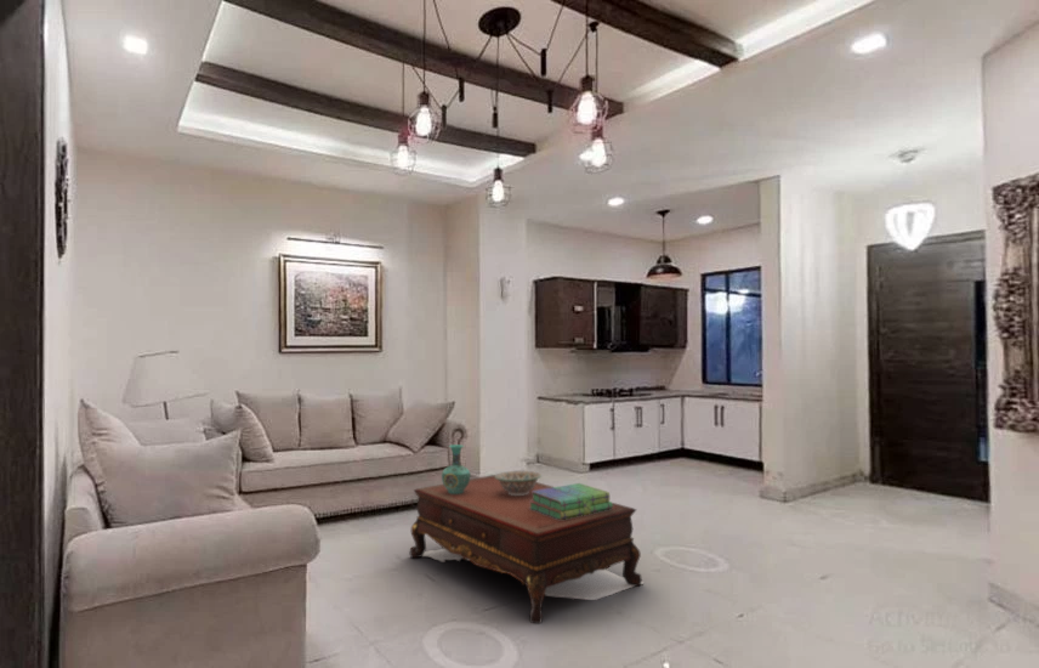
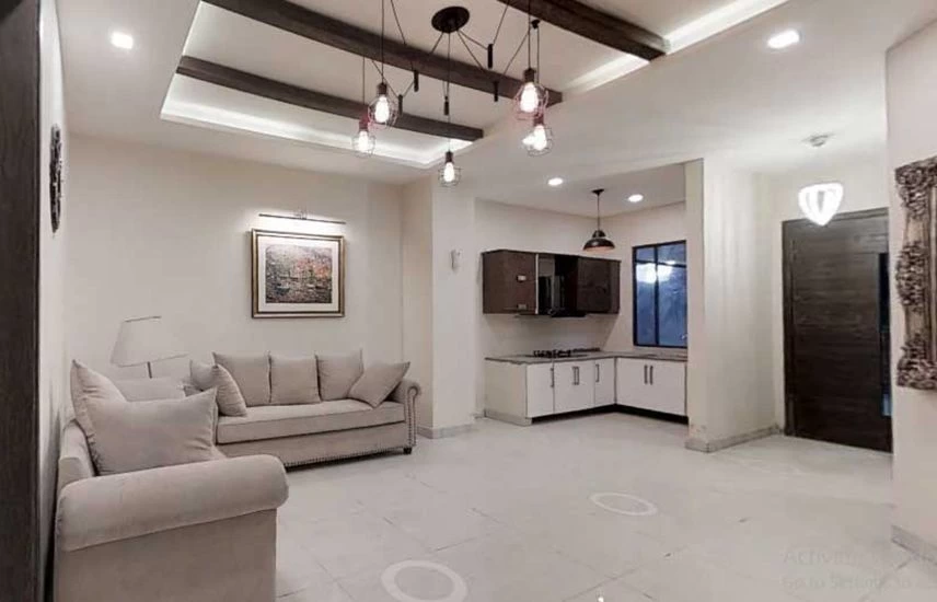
- vase (455, 469)
- coffee table (518, 532)
- stack of books (570, 499)
- decorative bowl (517, 483)
